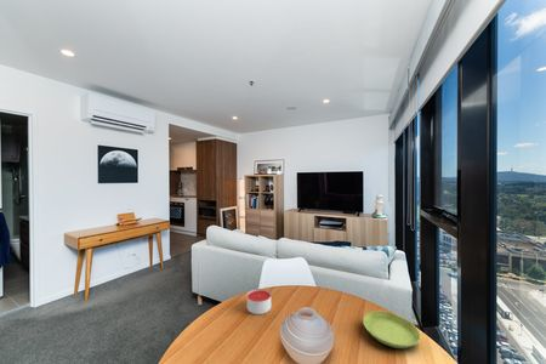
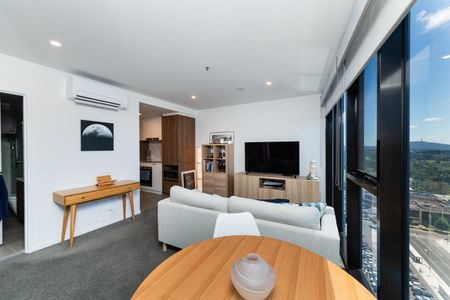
- saucer (389, 329)
- candle (258, 300)
